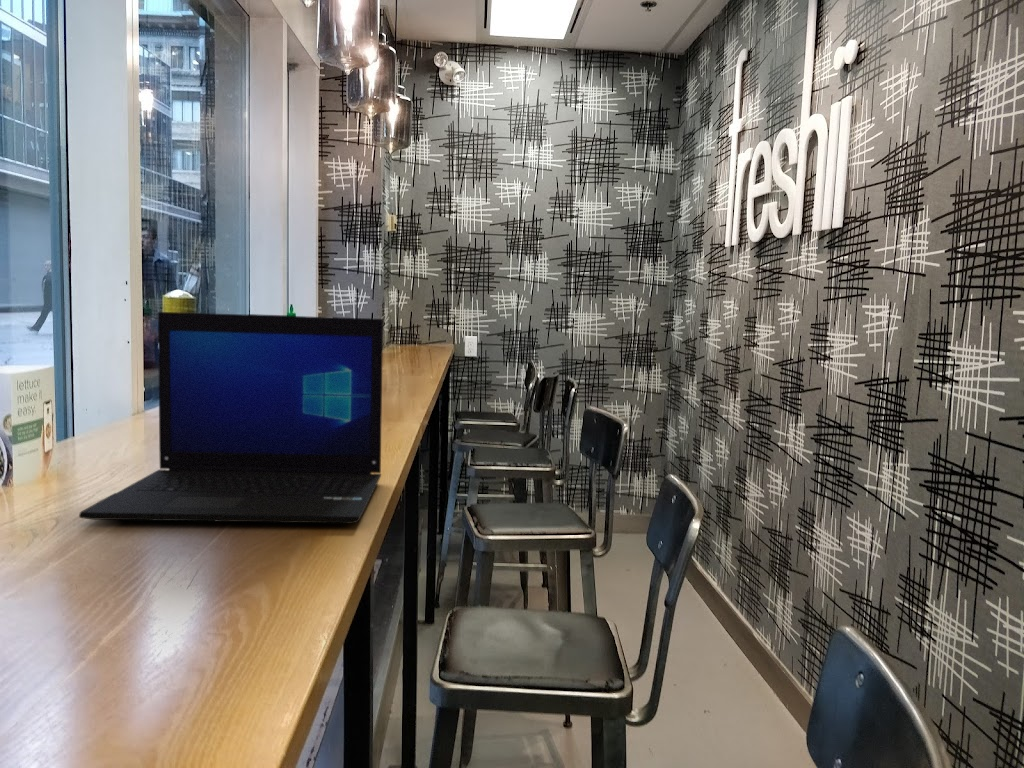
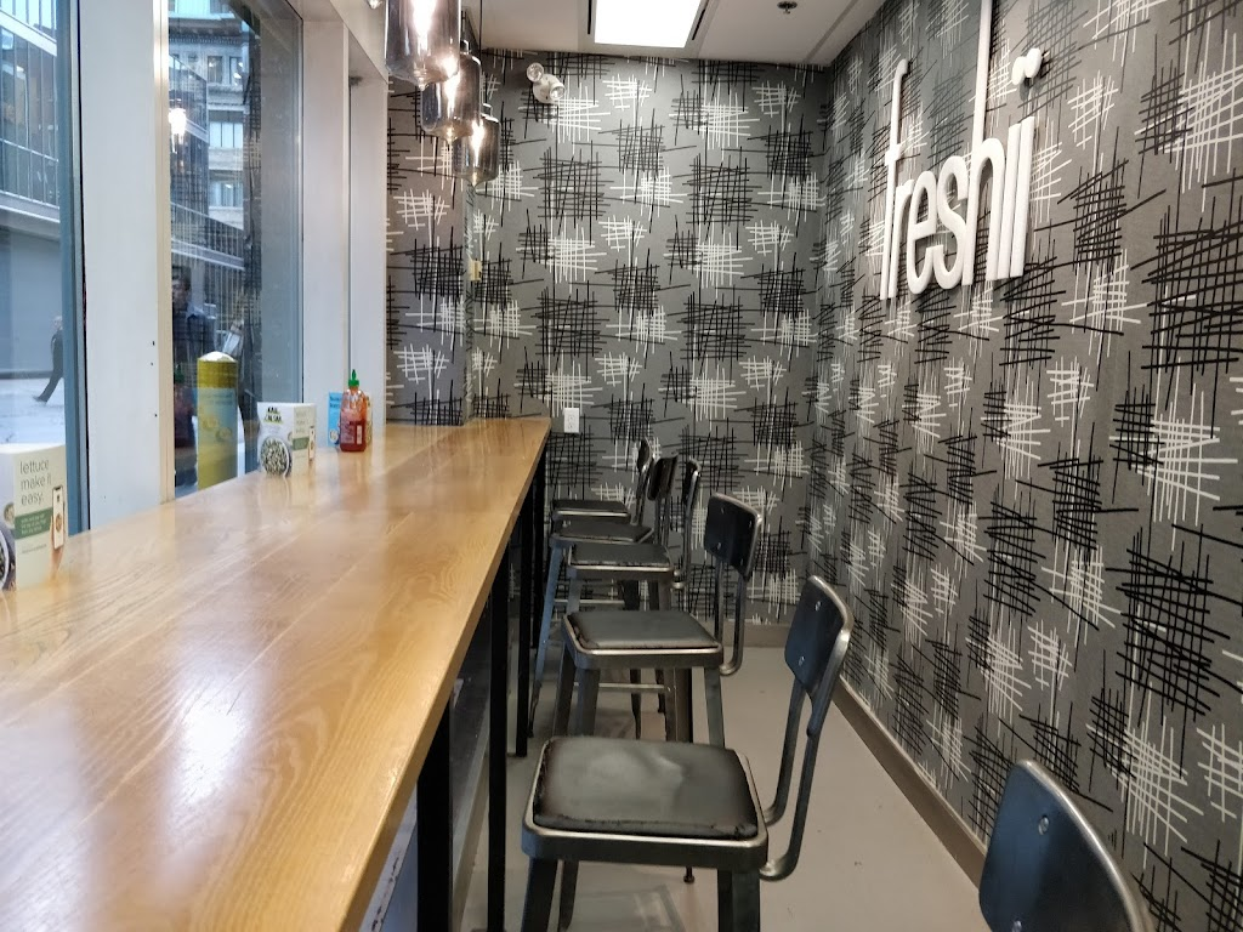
- laptop (249, 408)
